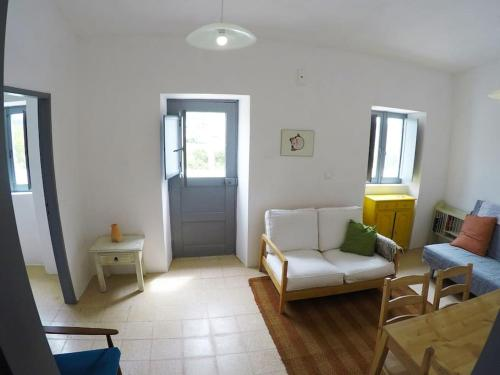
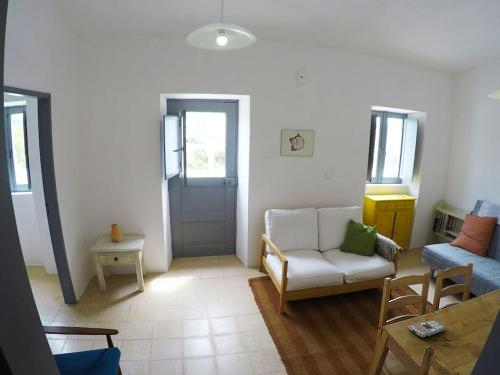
+ remote control (427, 328)
